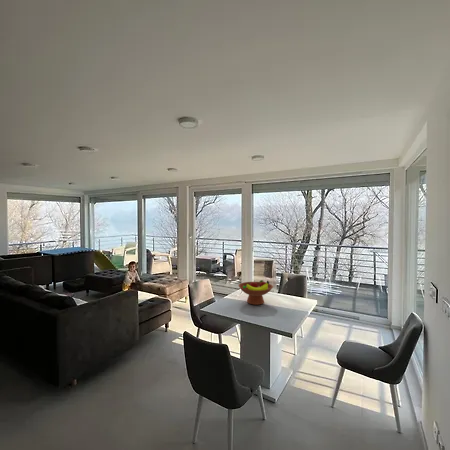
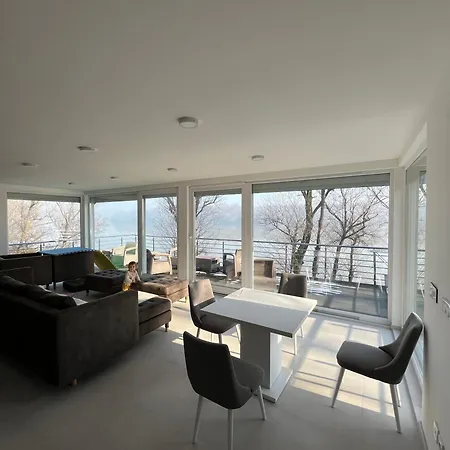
- fruit bowl (255, 290)
